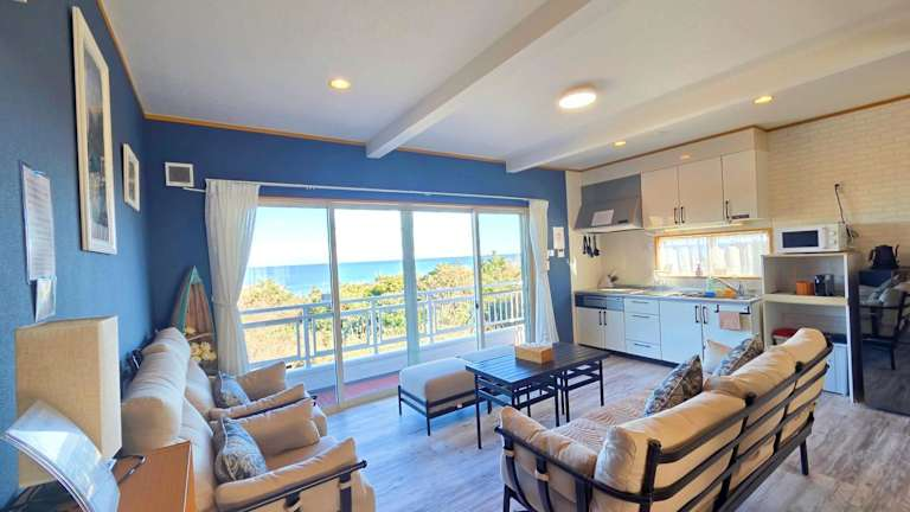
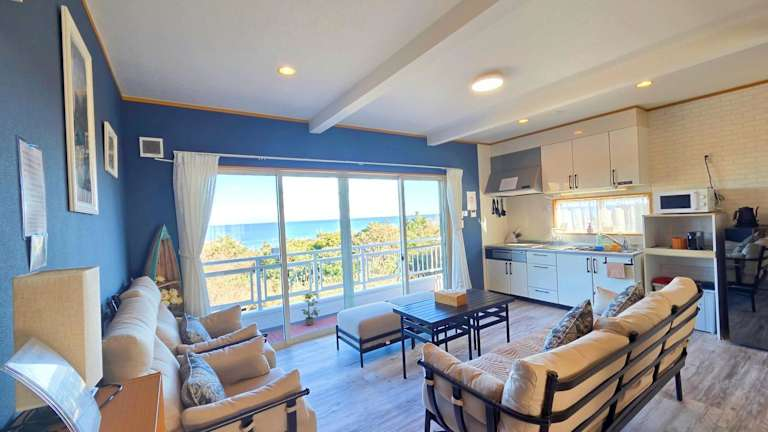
+ potted plant (311, 305)
